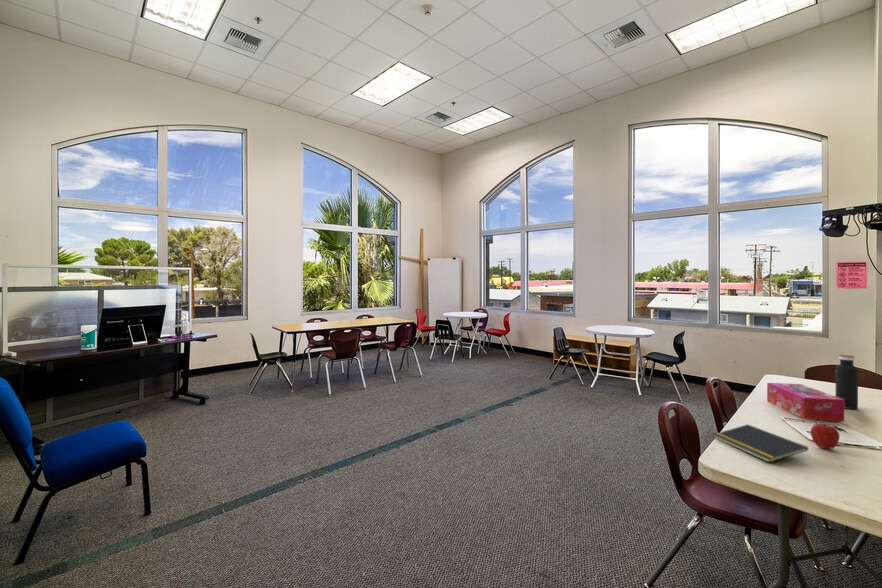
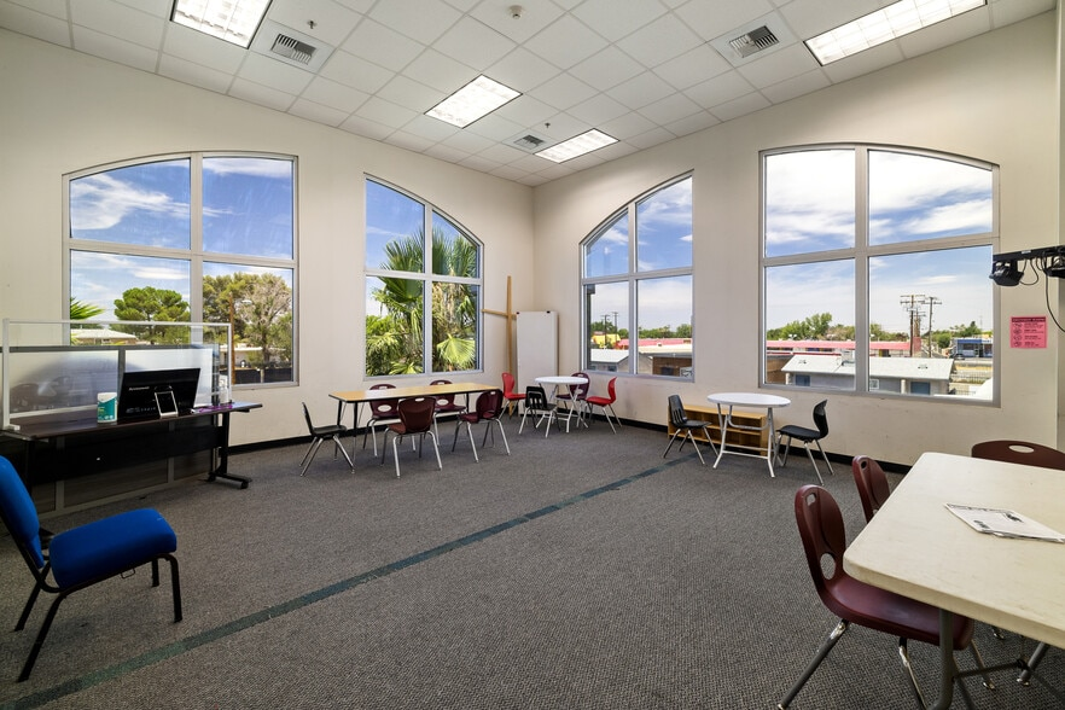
- fruit (824, 434)
- tissue box (802, 400)
- water bottle (846, 381)
- notepad (757, 441)
